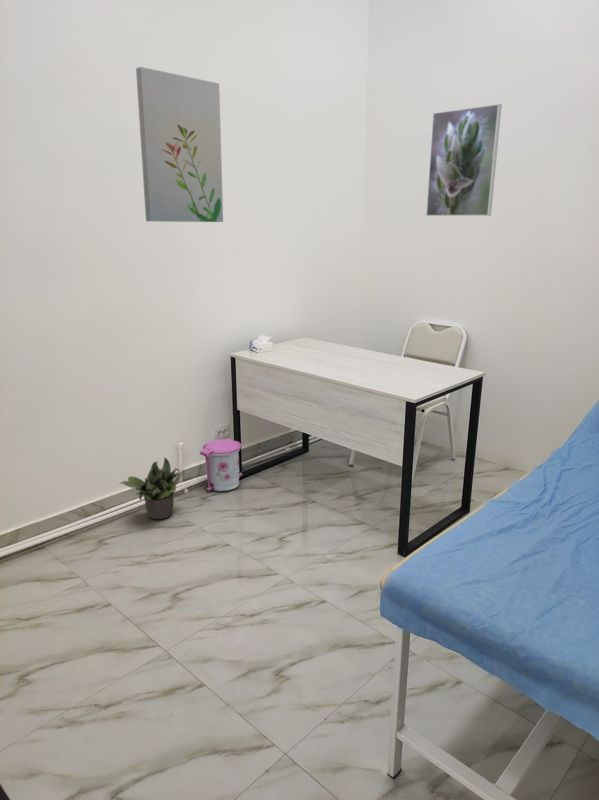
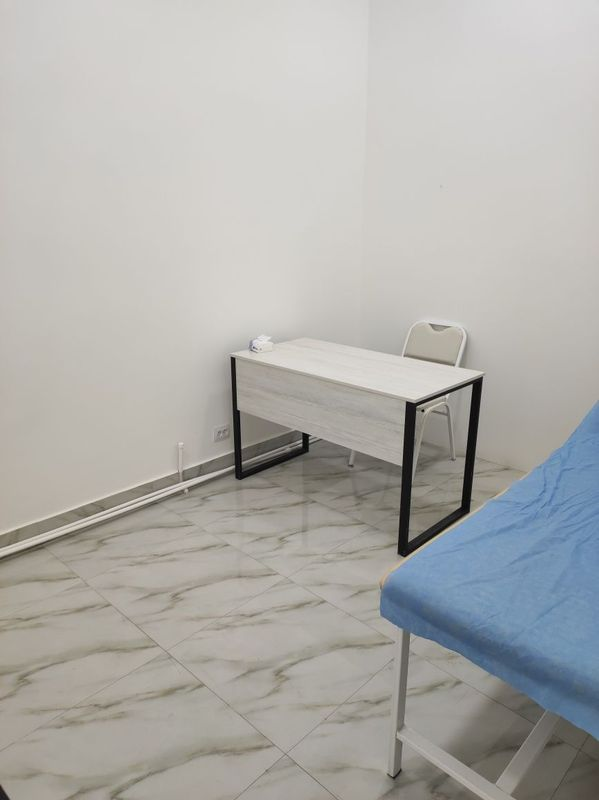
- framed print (461, 163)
- trash can (222, 464)
- potted plant (151, 488)
- wall art (183, 151)
